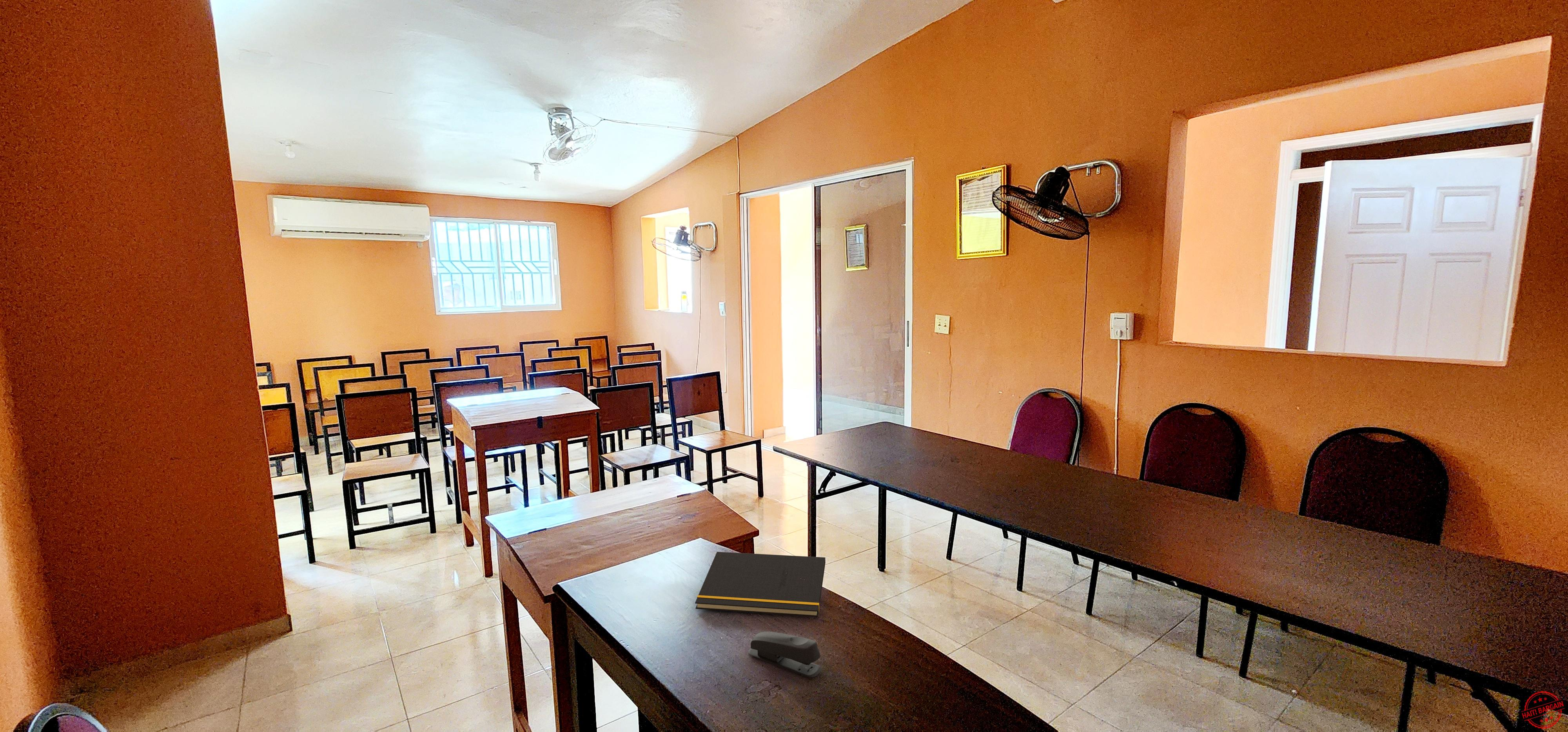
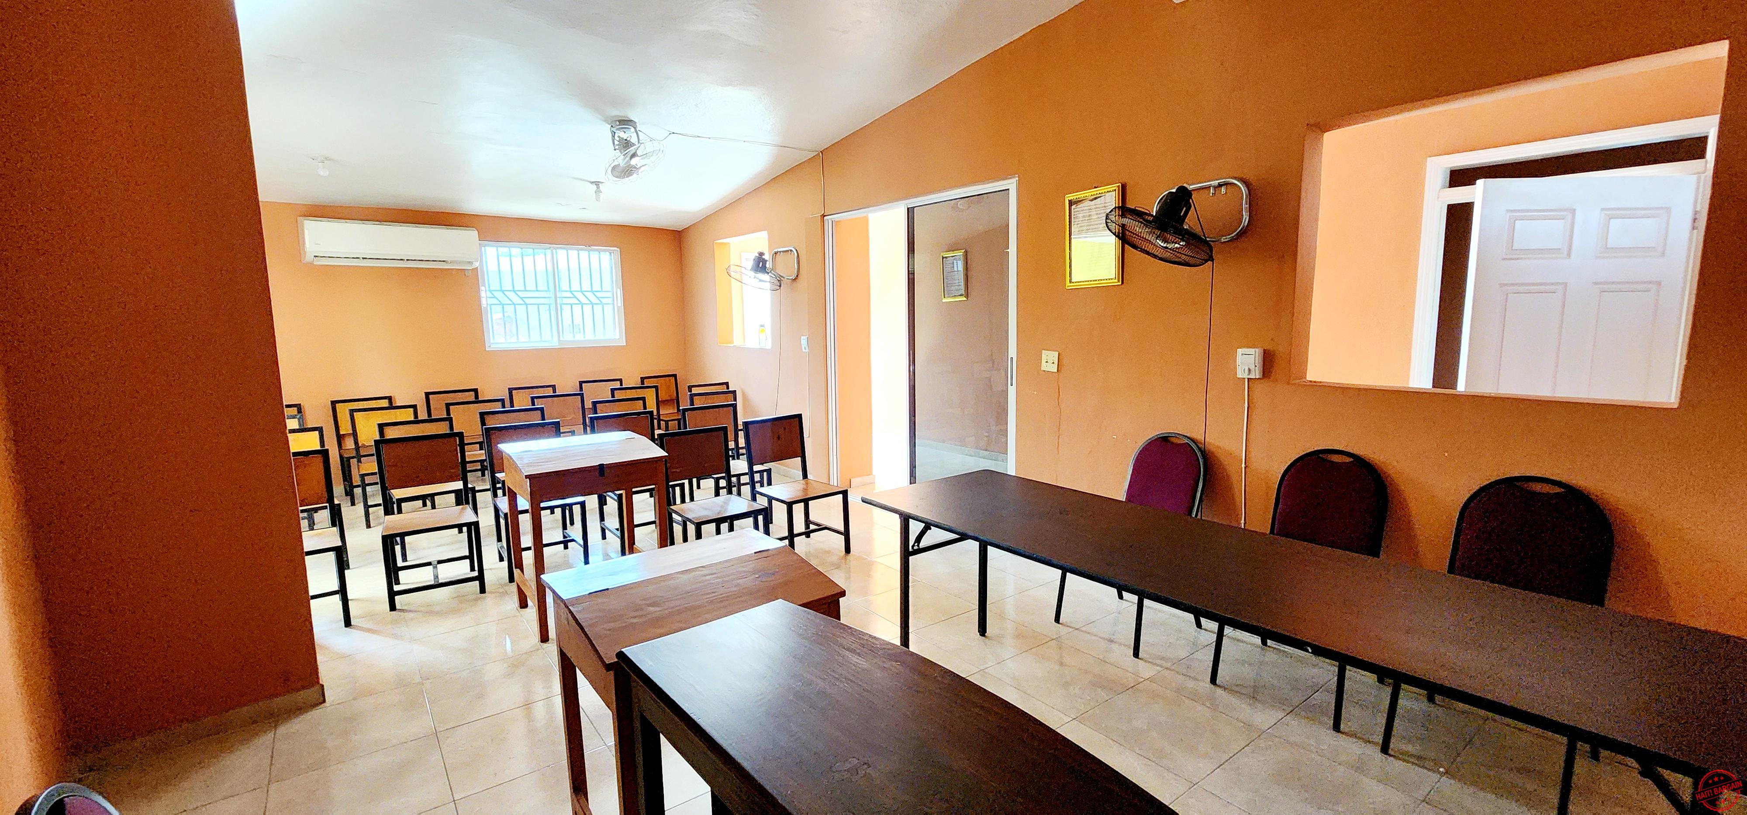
- stapler (784, 647)
- notepad (764, 582)
